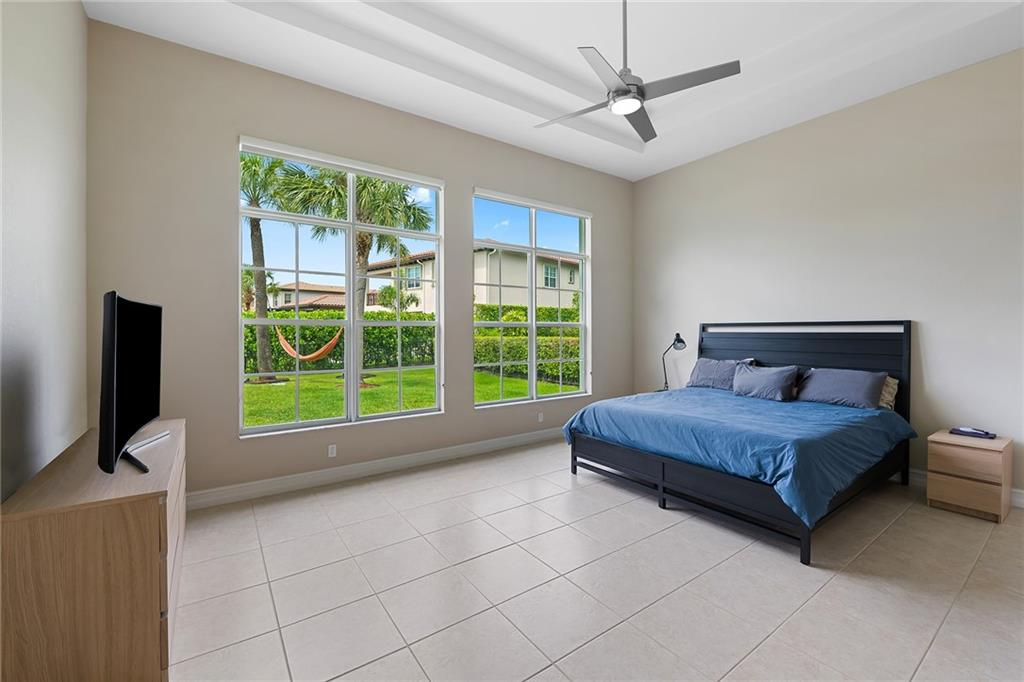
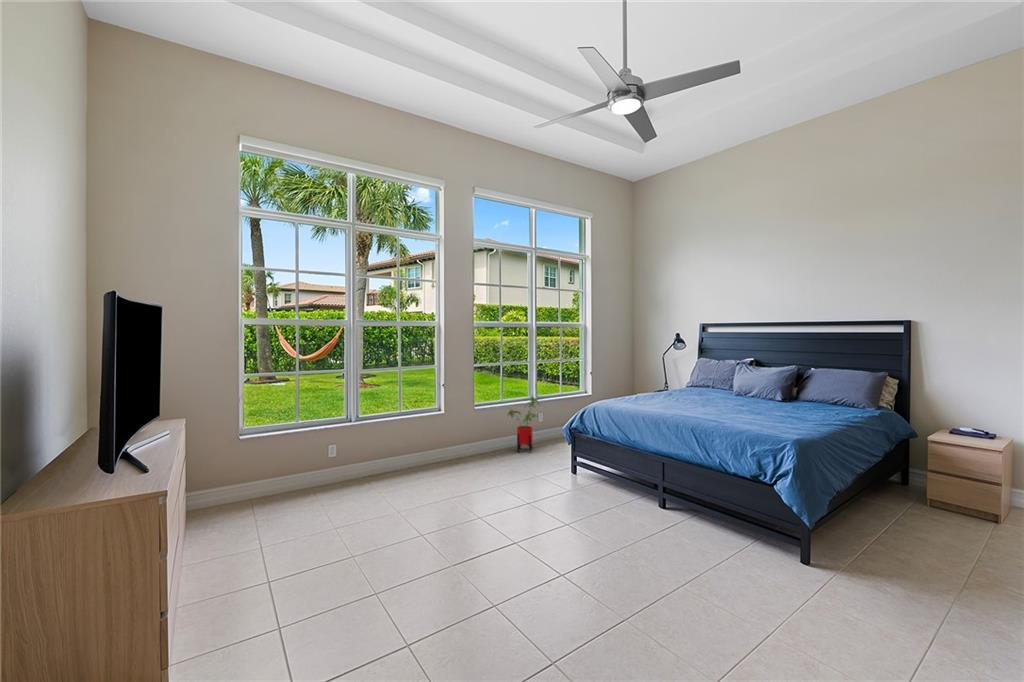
+ house plant (526, 424)
